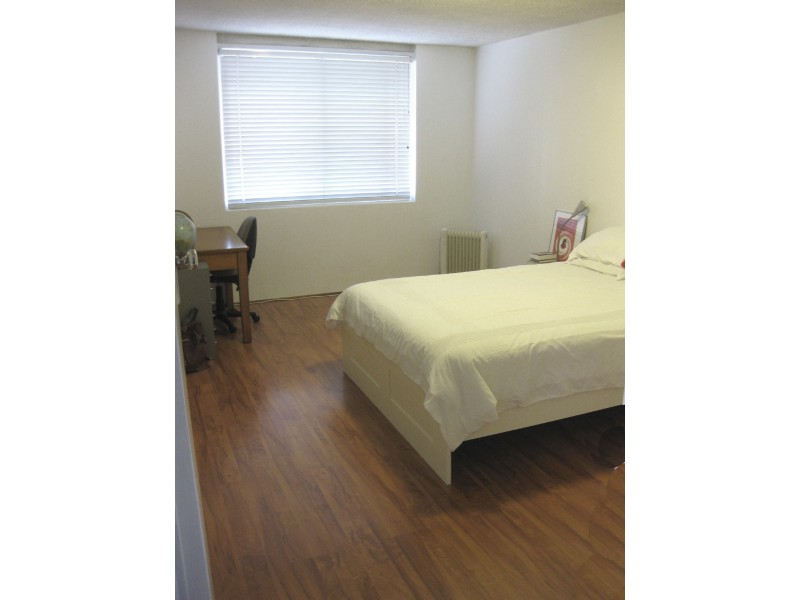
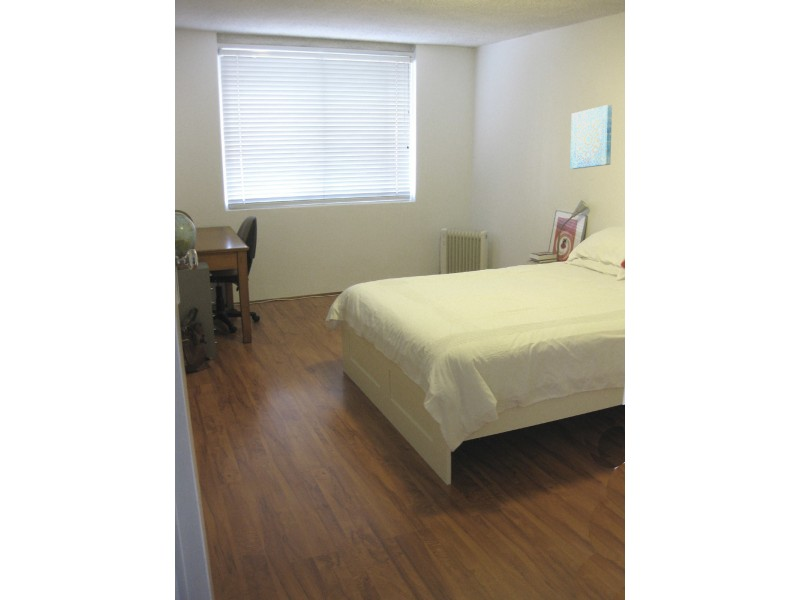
+ wall art (590, 138)
